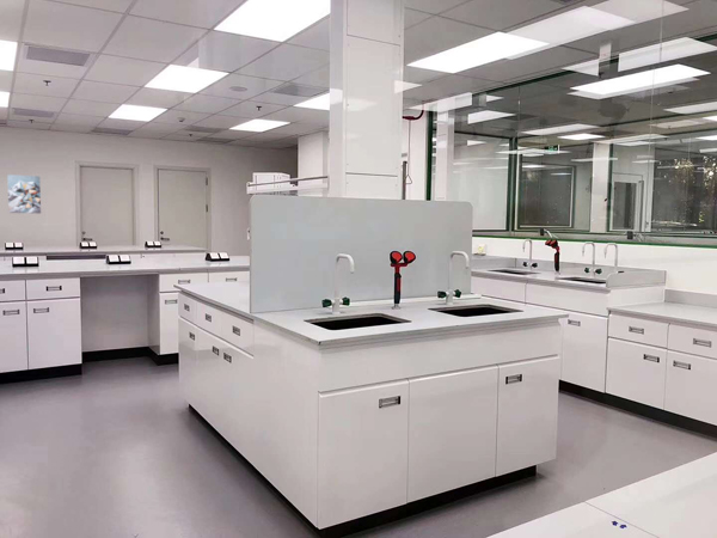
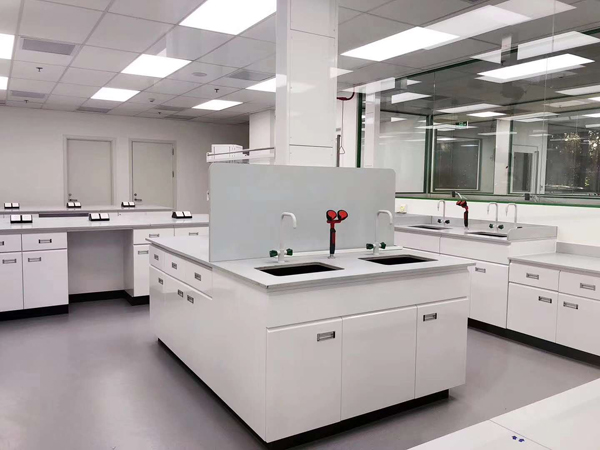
- wall art (24, 194)
